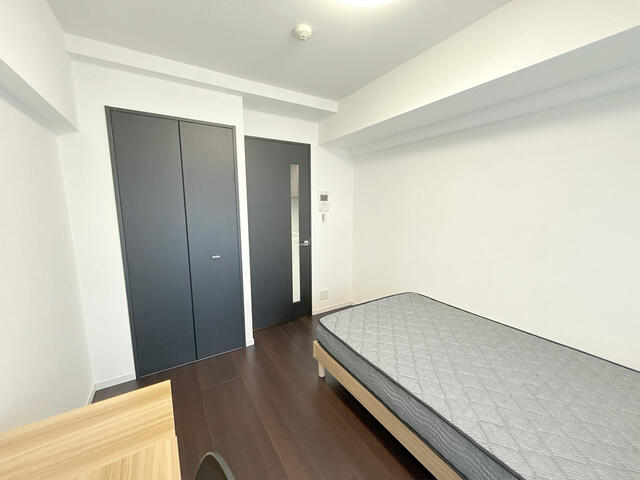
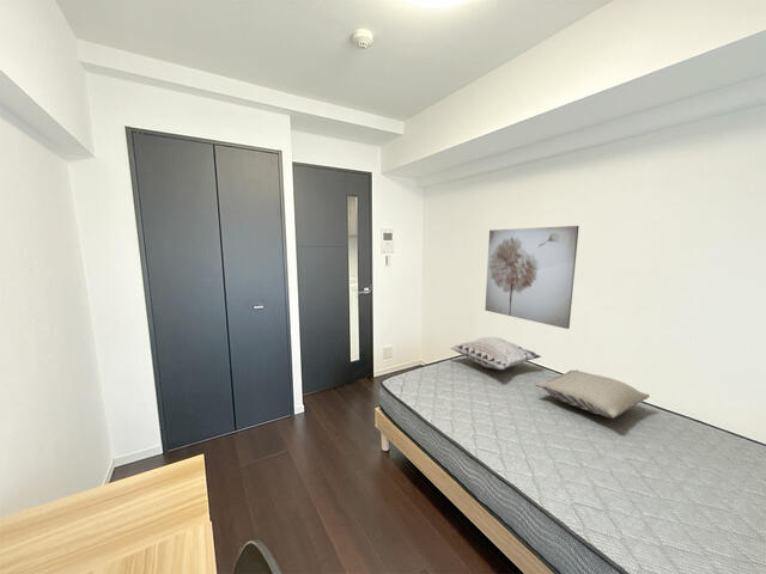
+ decorative pillow (494, 352)
+ pillow (589, 390)
+ wall art (524, 274)
